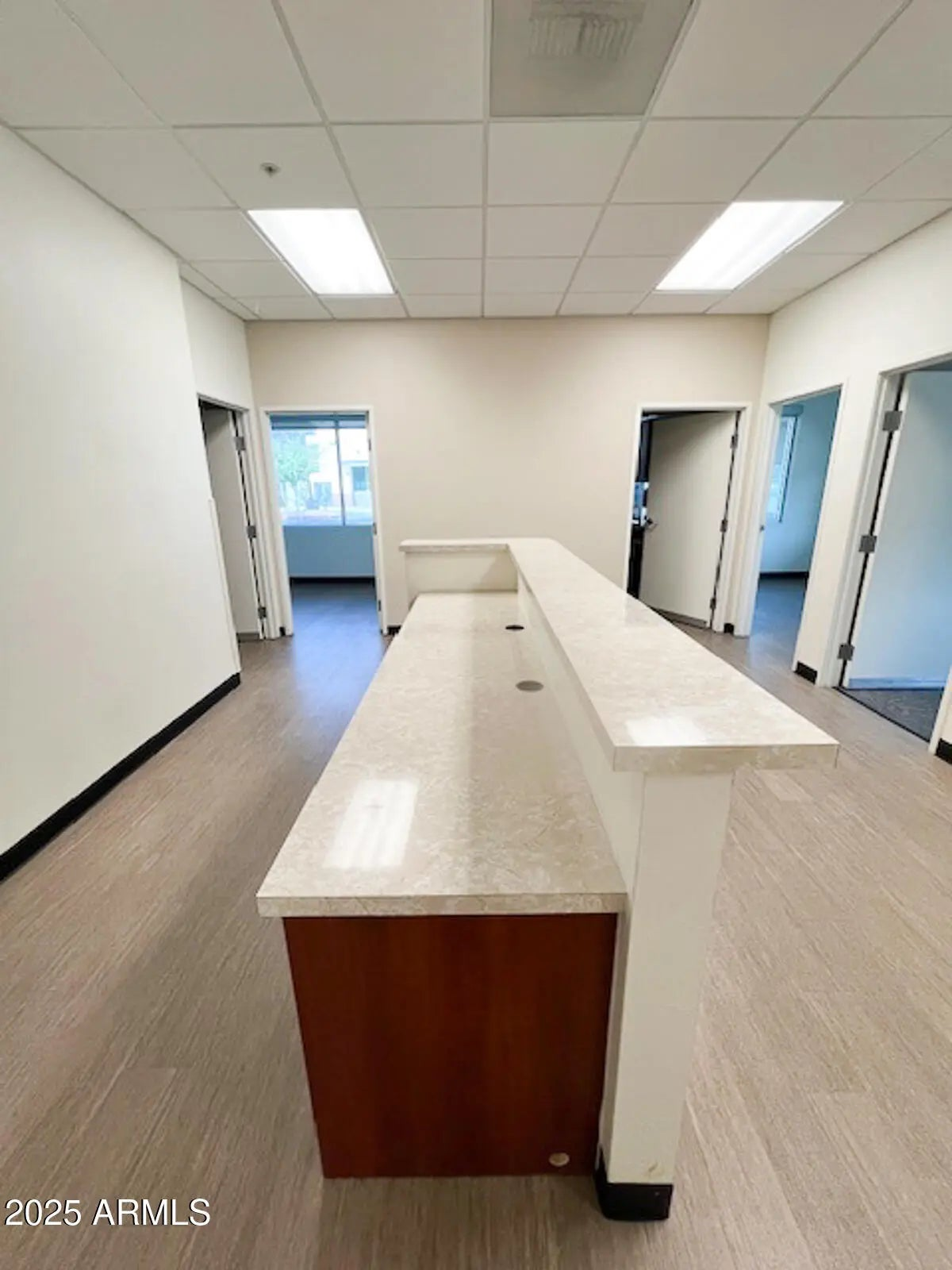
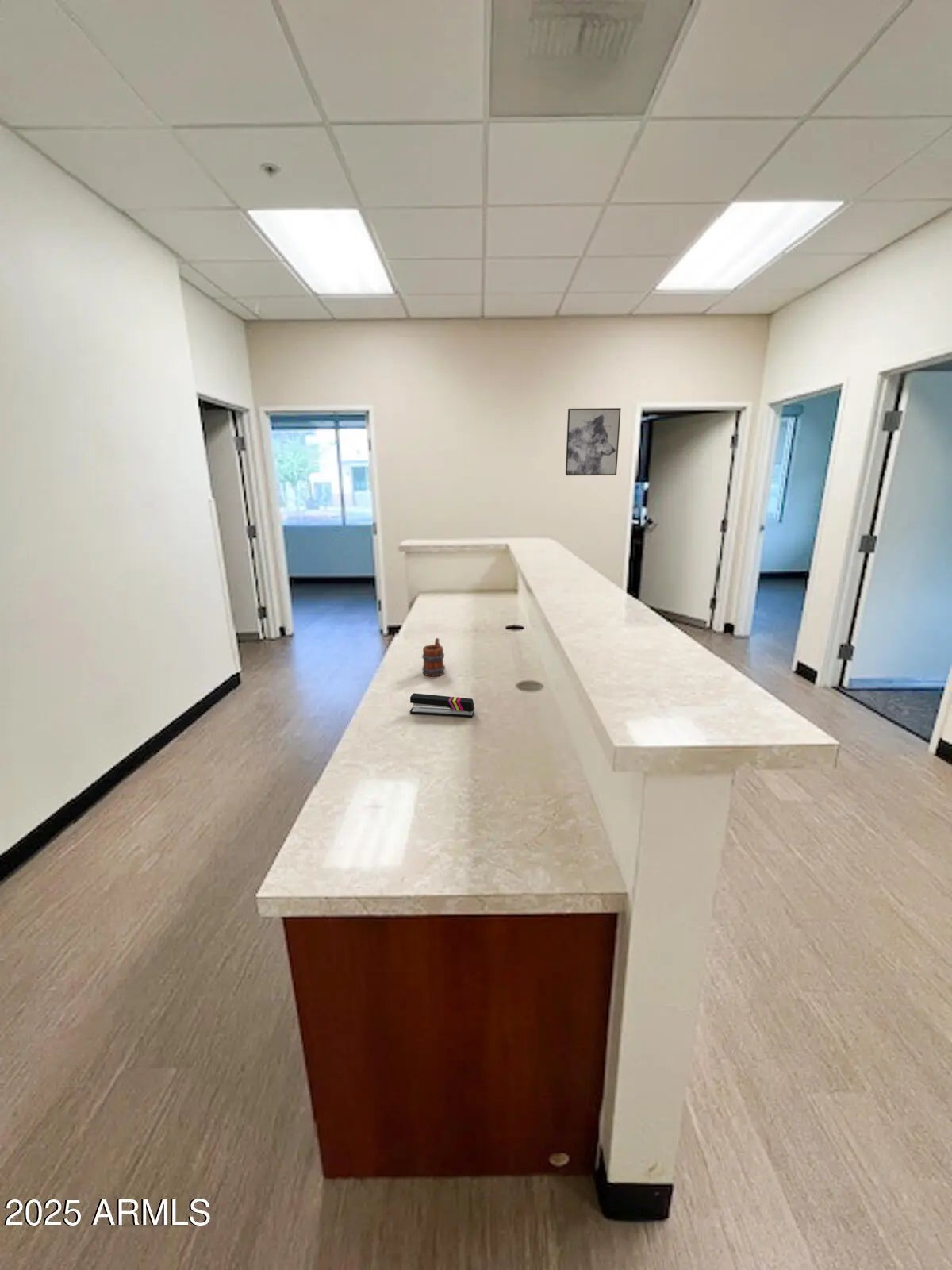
+ stapler (442, 704)
+ wall art (592, 442)
+ mug (434, 656)
